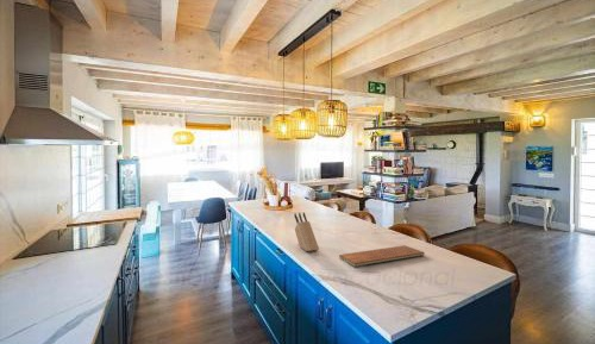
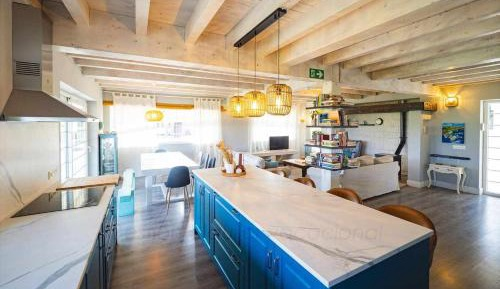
- knife block (305, 230)
- chopping board (382, 255)
